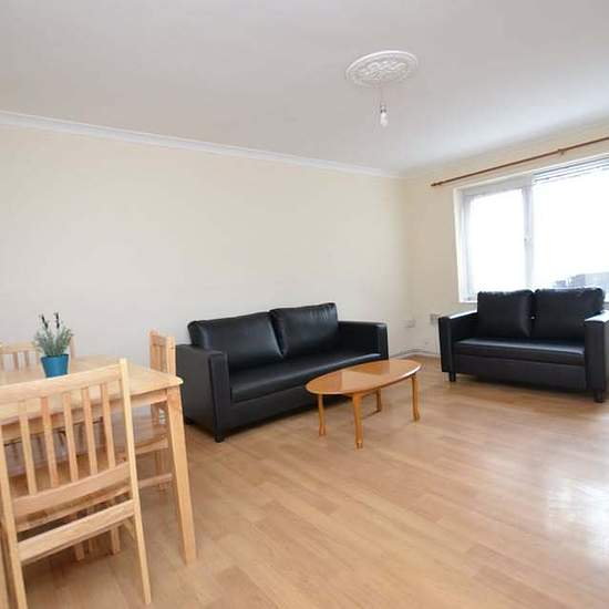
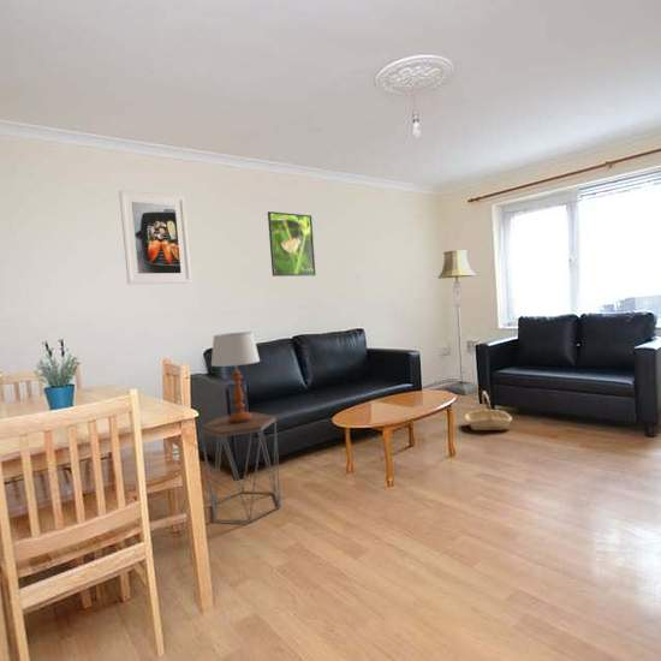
+ side table (245, 466)
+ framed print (156, 238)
+ table lamp (237, 376)
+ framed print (292, 244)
+ basket (487, 410)
+ floor lamp (458, 321)
